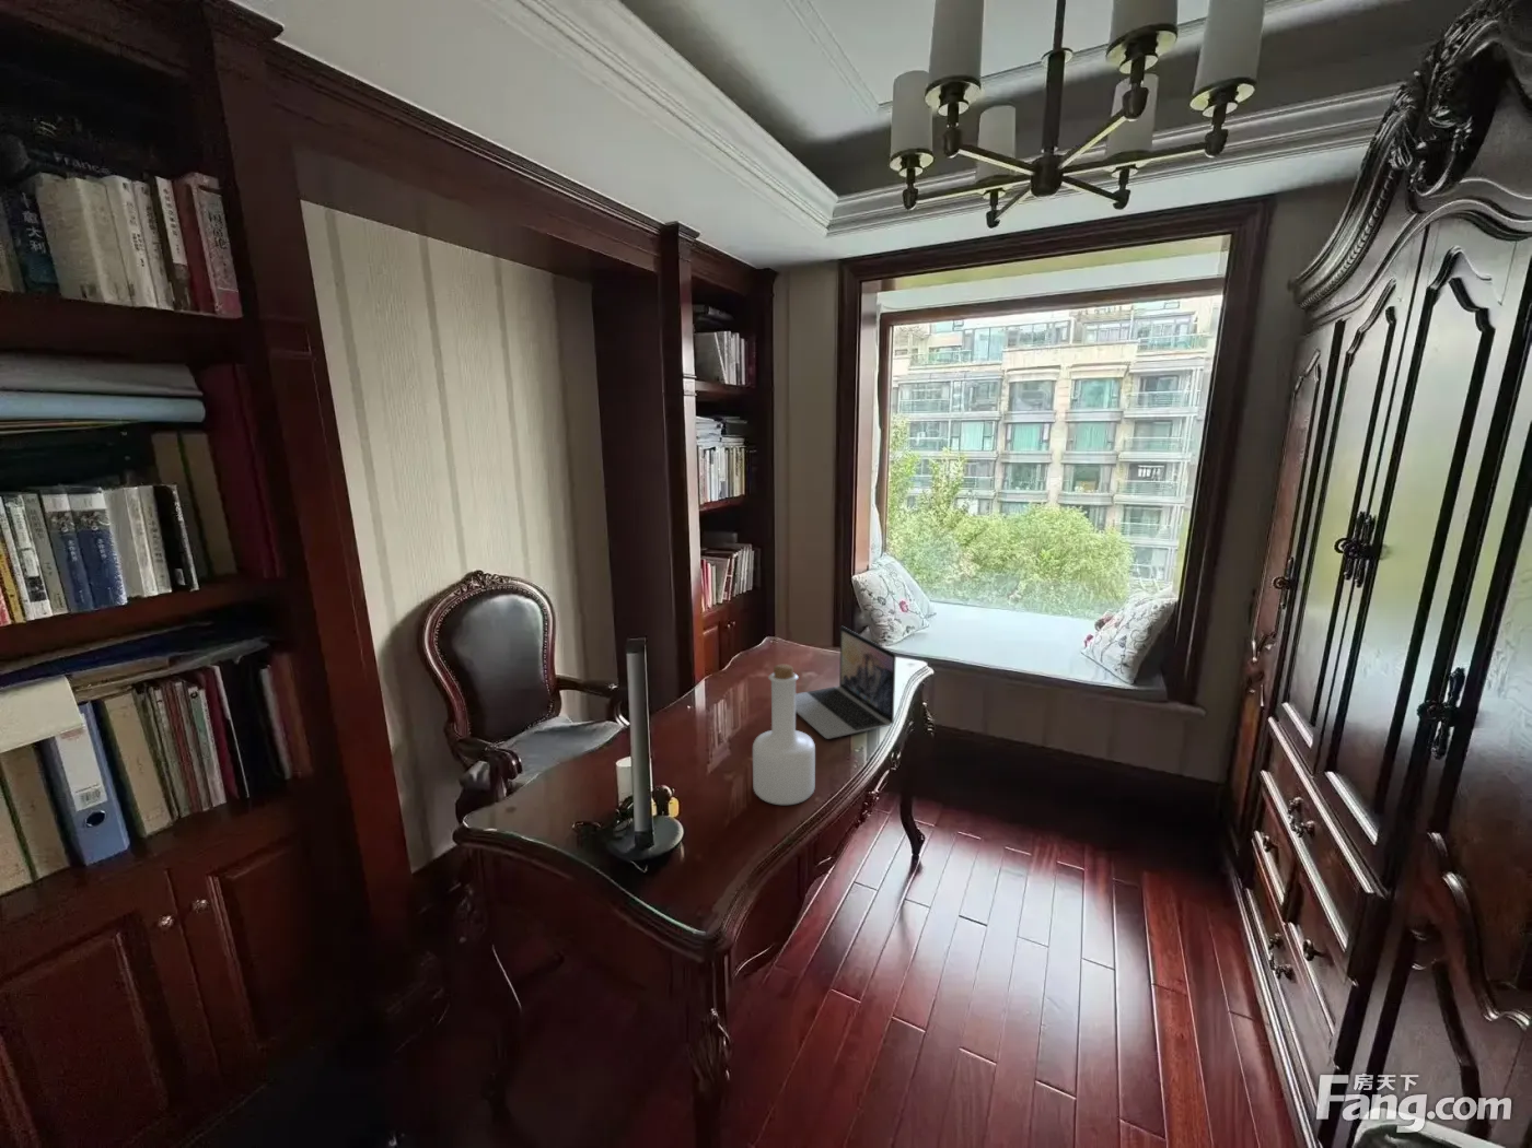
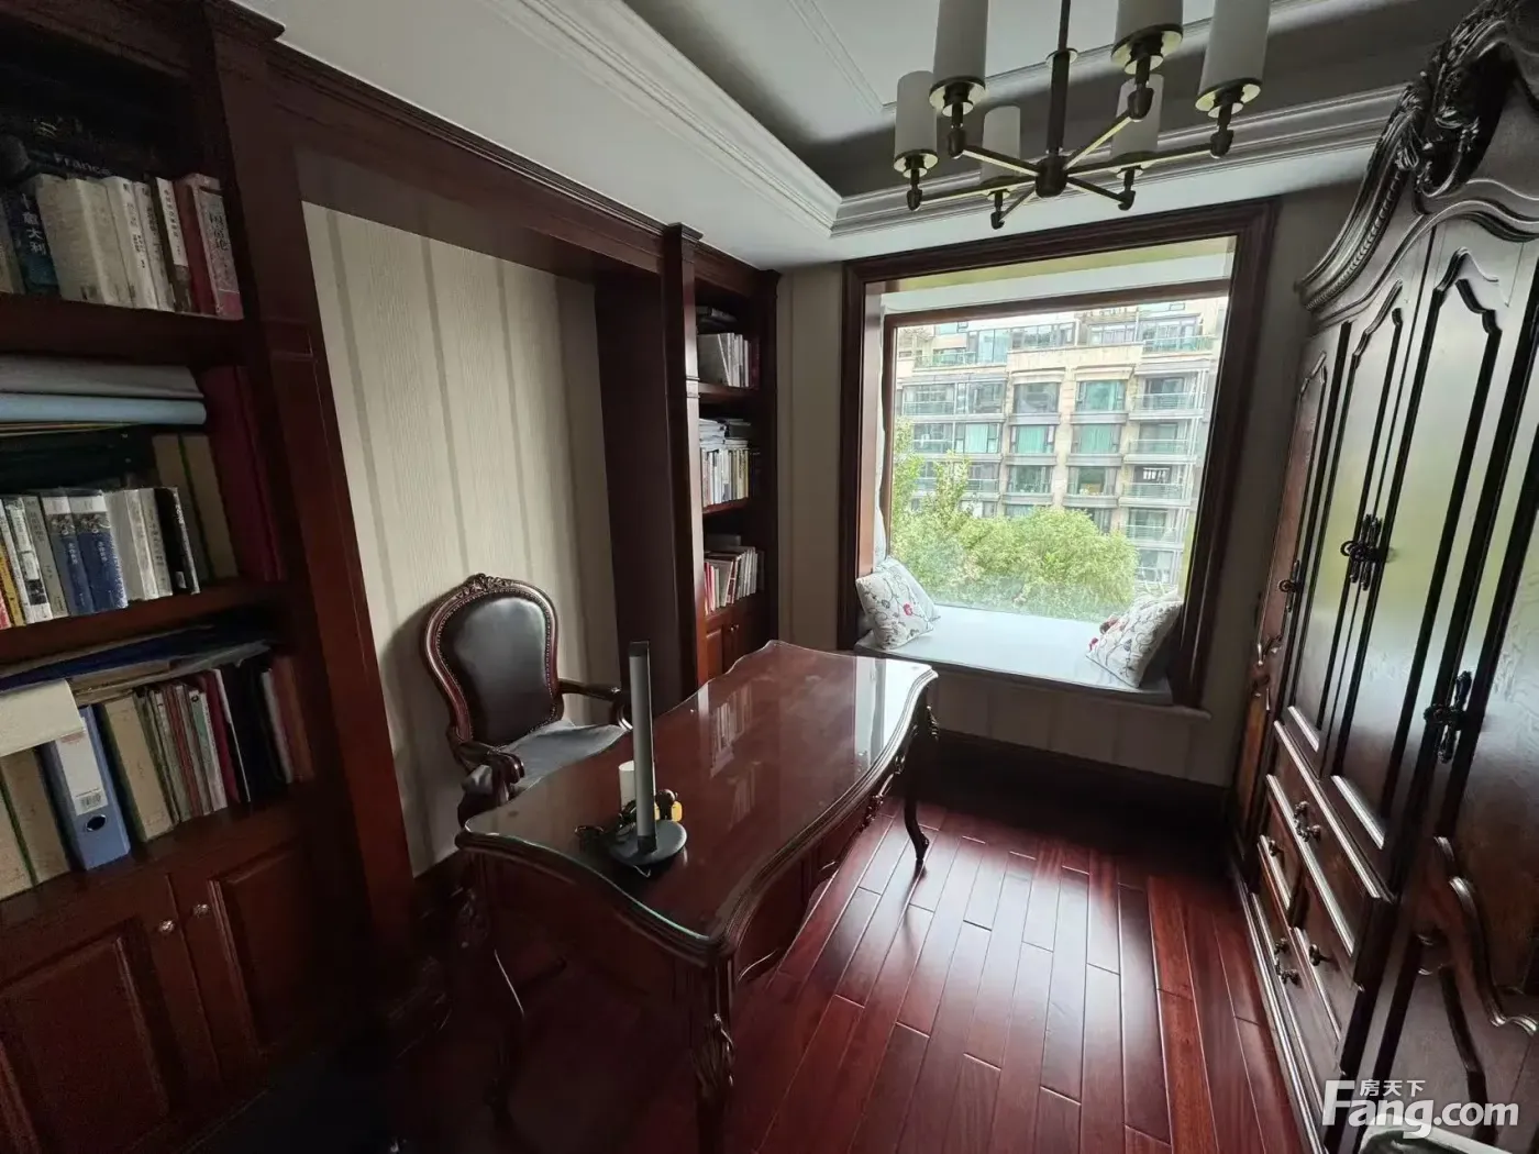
- bottle (784, 730)
- laptop (840, 678)
